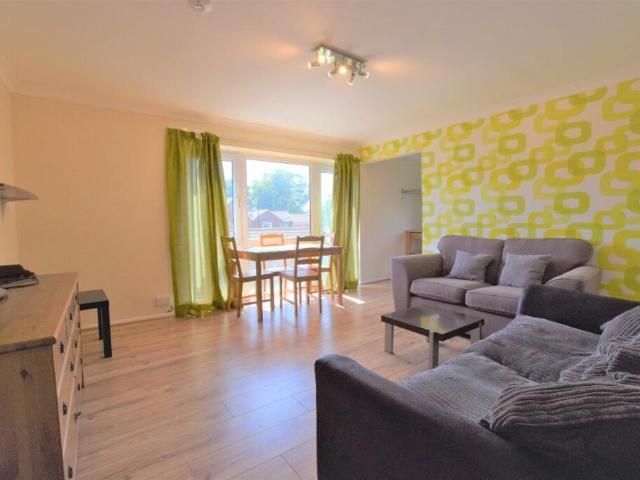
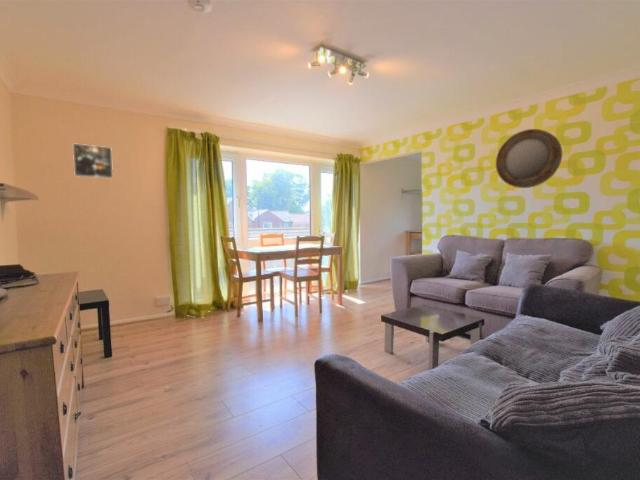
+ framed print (93, 161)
+ home mirror (526, 159)
